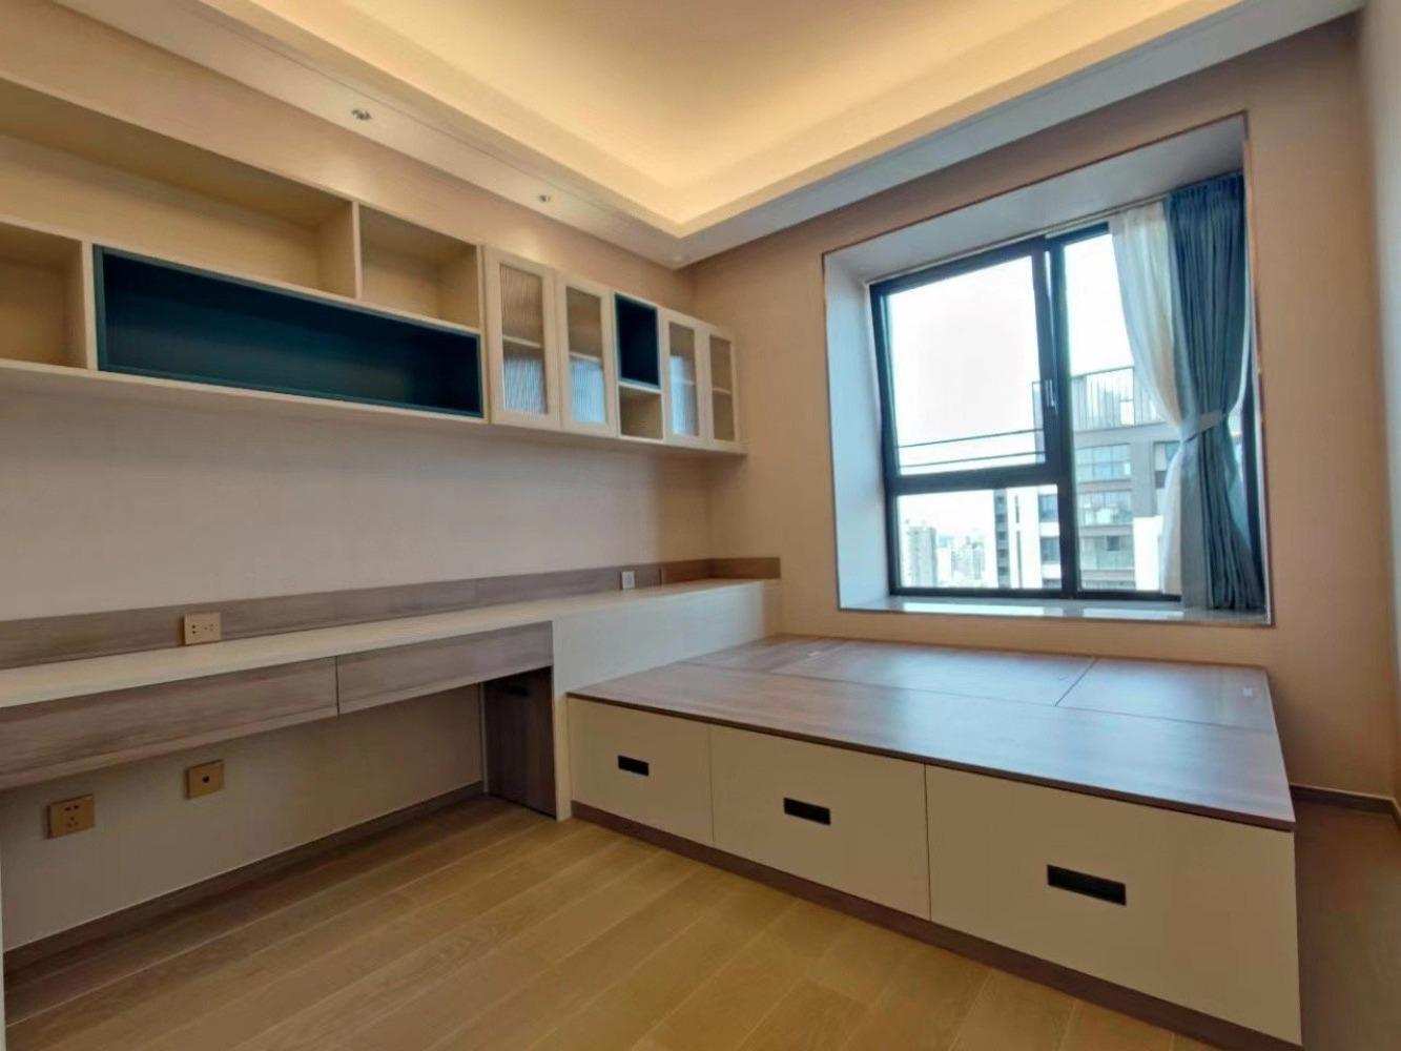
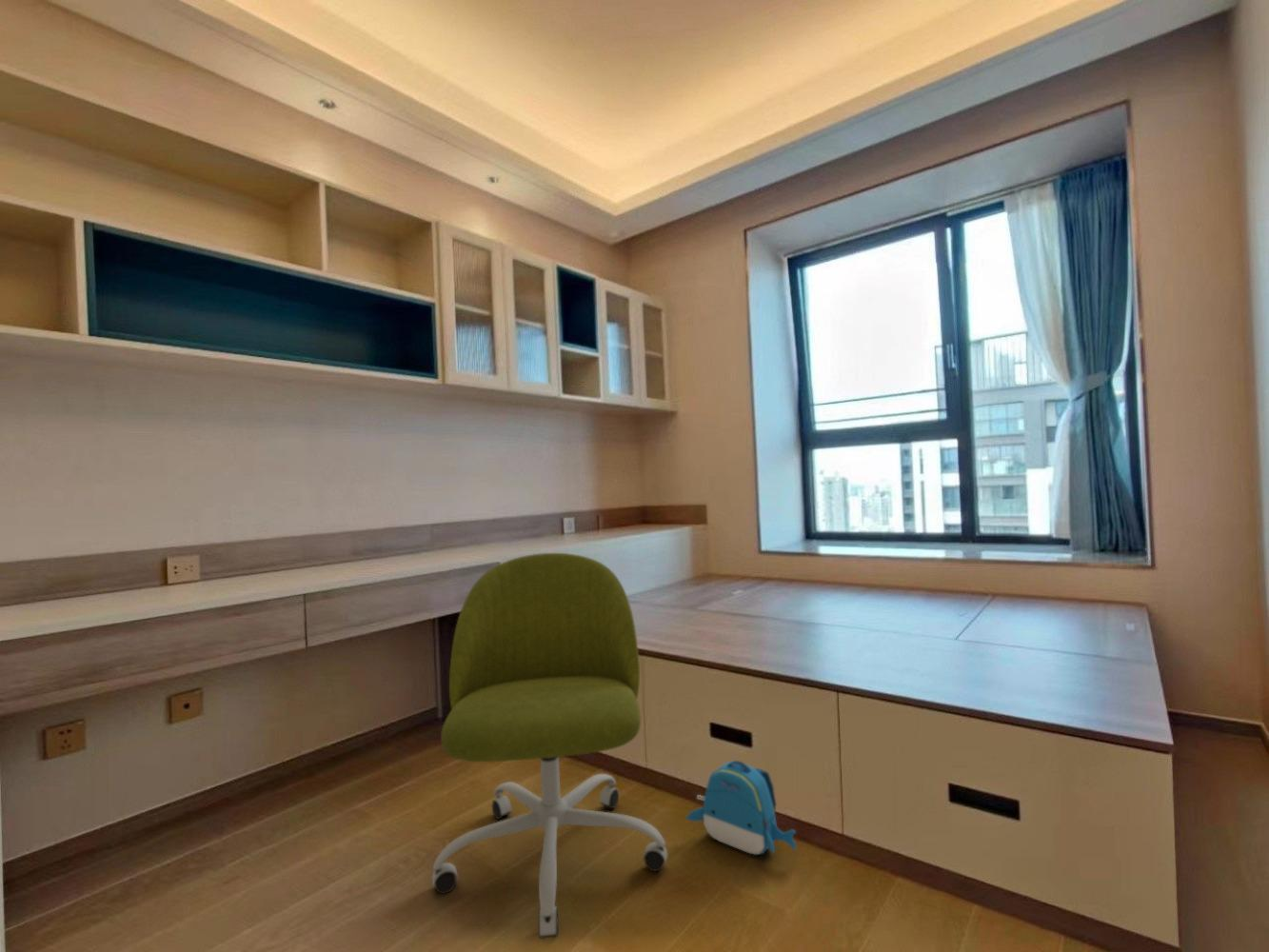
+ backpack (745, 801)
+ office chair (547, 712)
